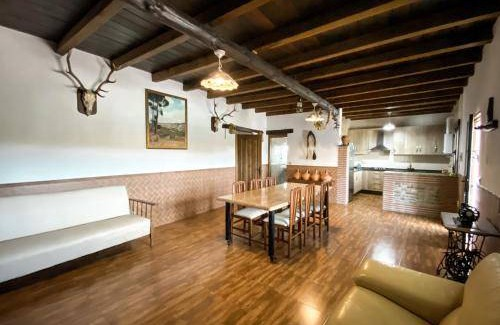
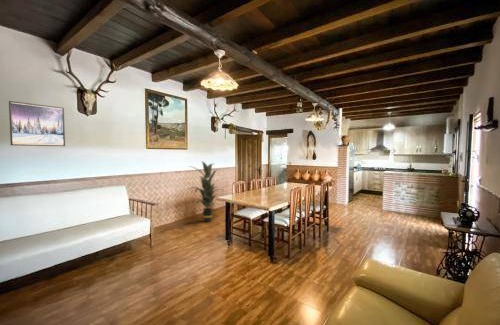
+ indoor plant (204, 191)
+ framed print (39, 125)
